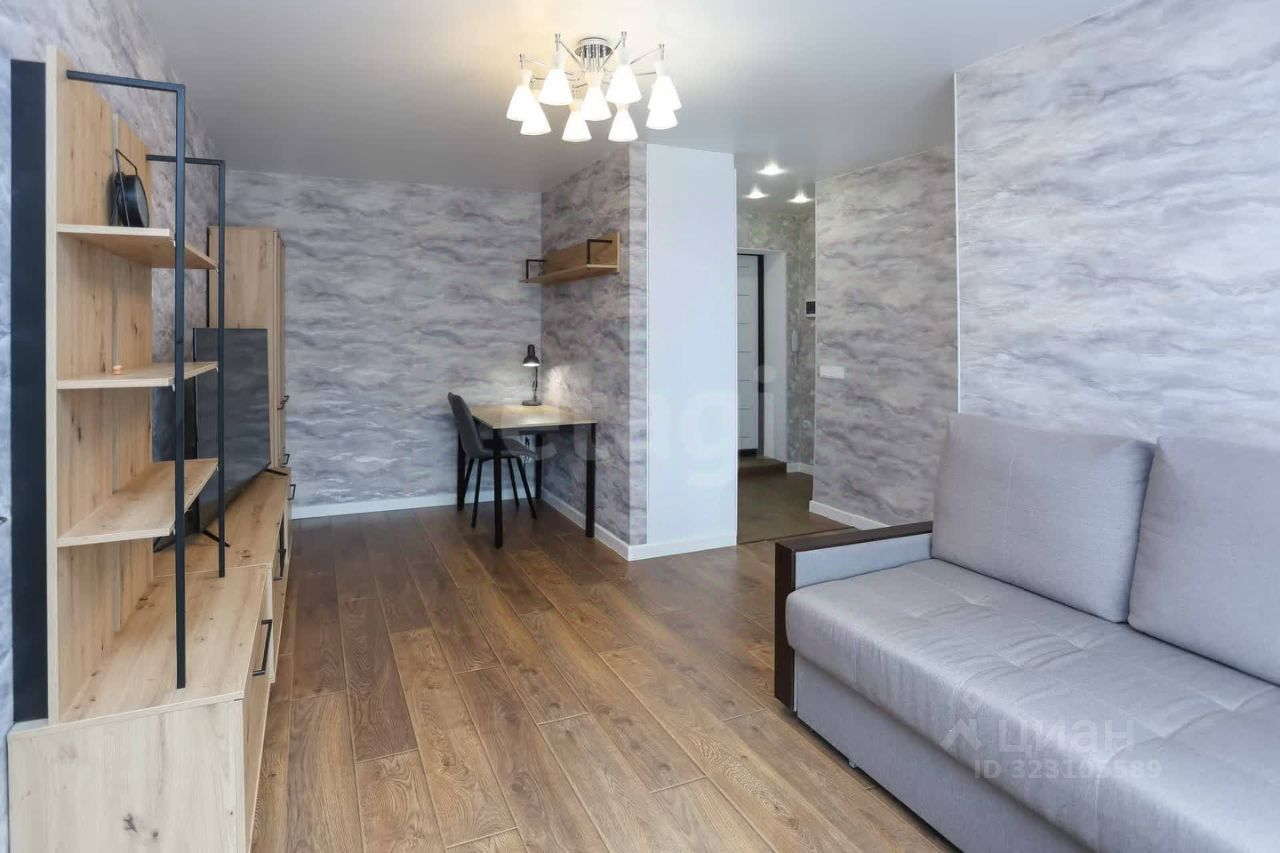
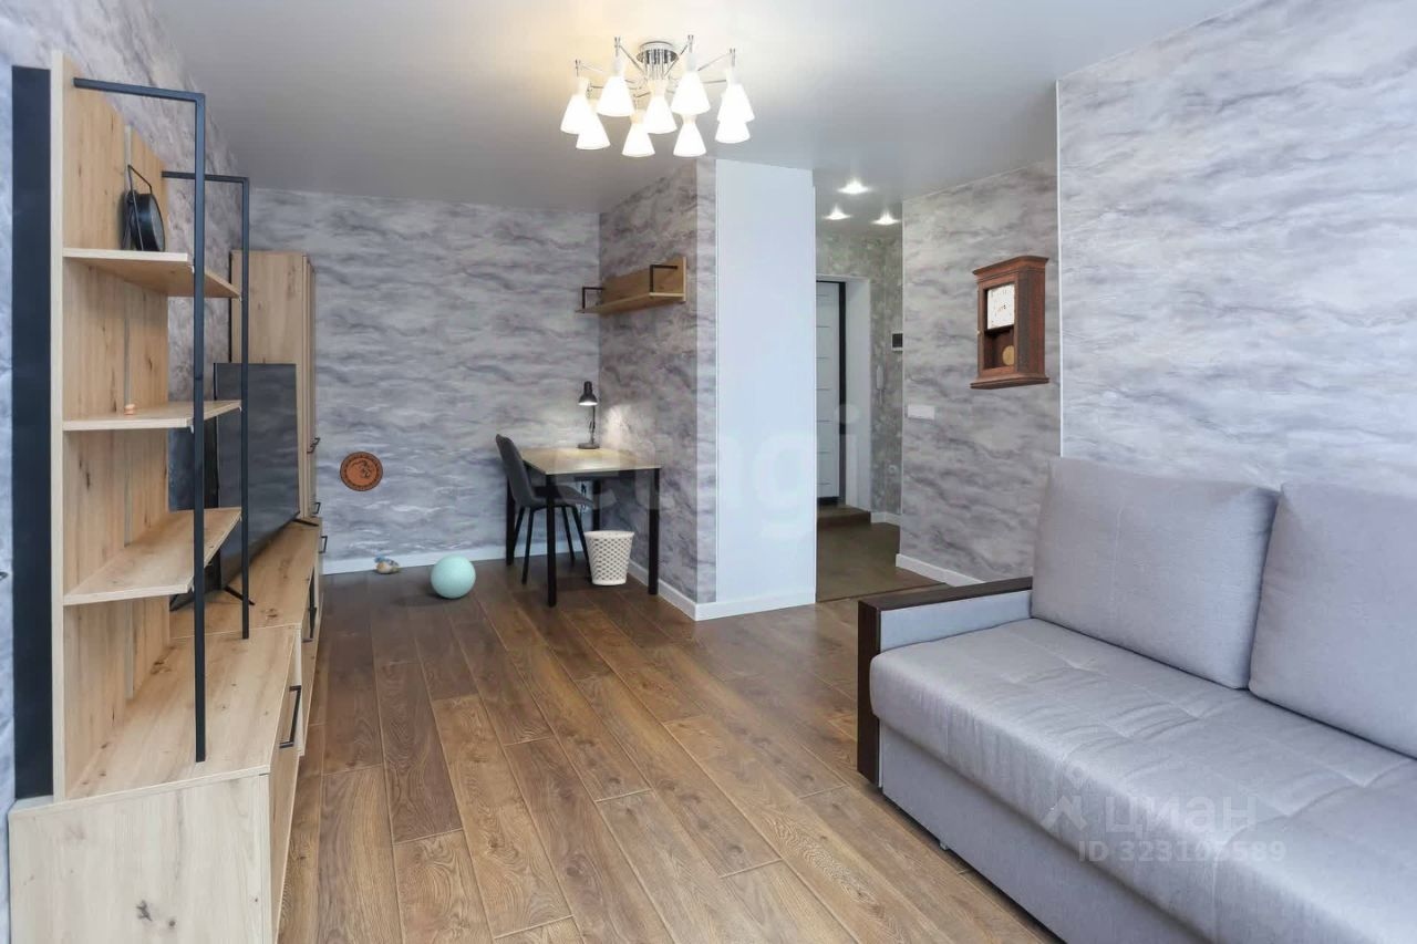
+ plush toy (387, 563)
+ wastebasket (609, 557)
+ pendulum clock (1005, 324)
+ decorative plate (361, 471)
+ ball (453, 575)
